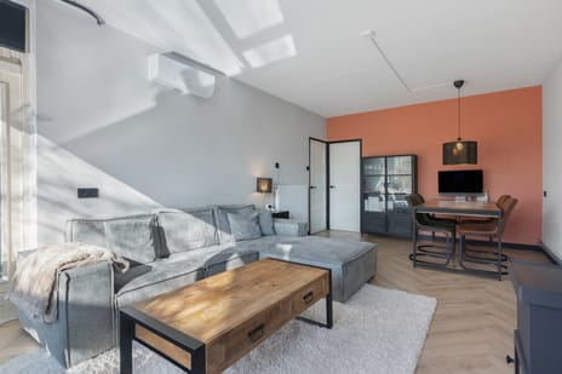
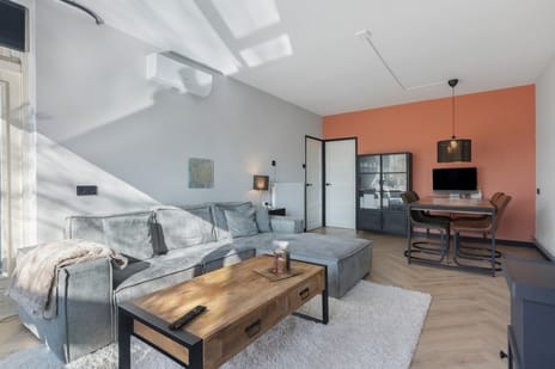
+ remote control (188, 316)
+ wall art (201, 173)
+ books (278, 260)
